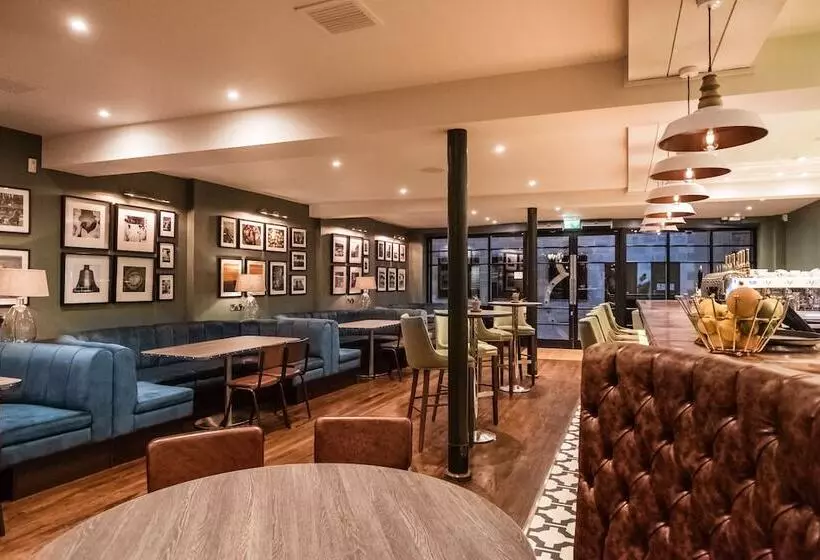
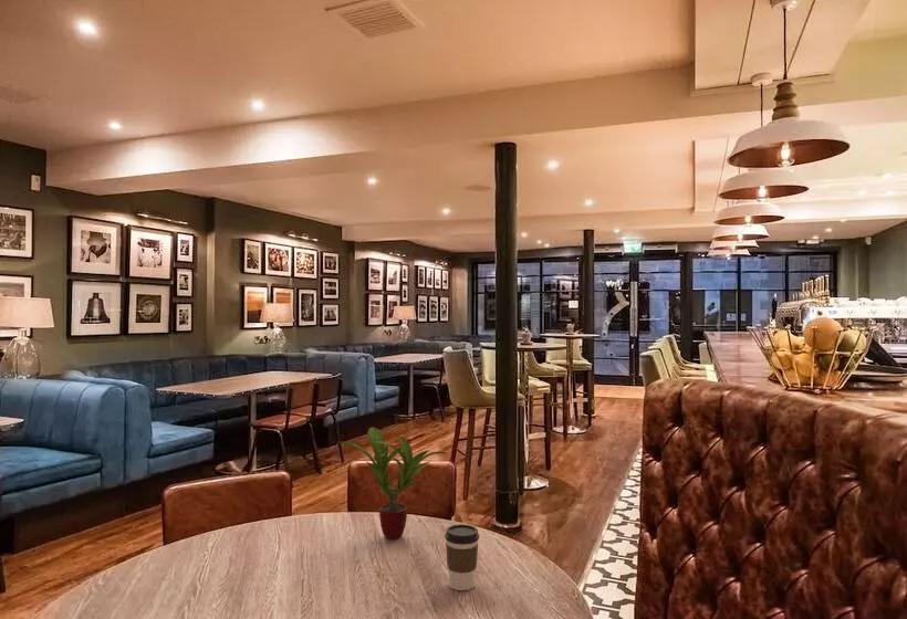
+ coffee cup (461, 557)
+ potted plant (390, 481)
